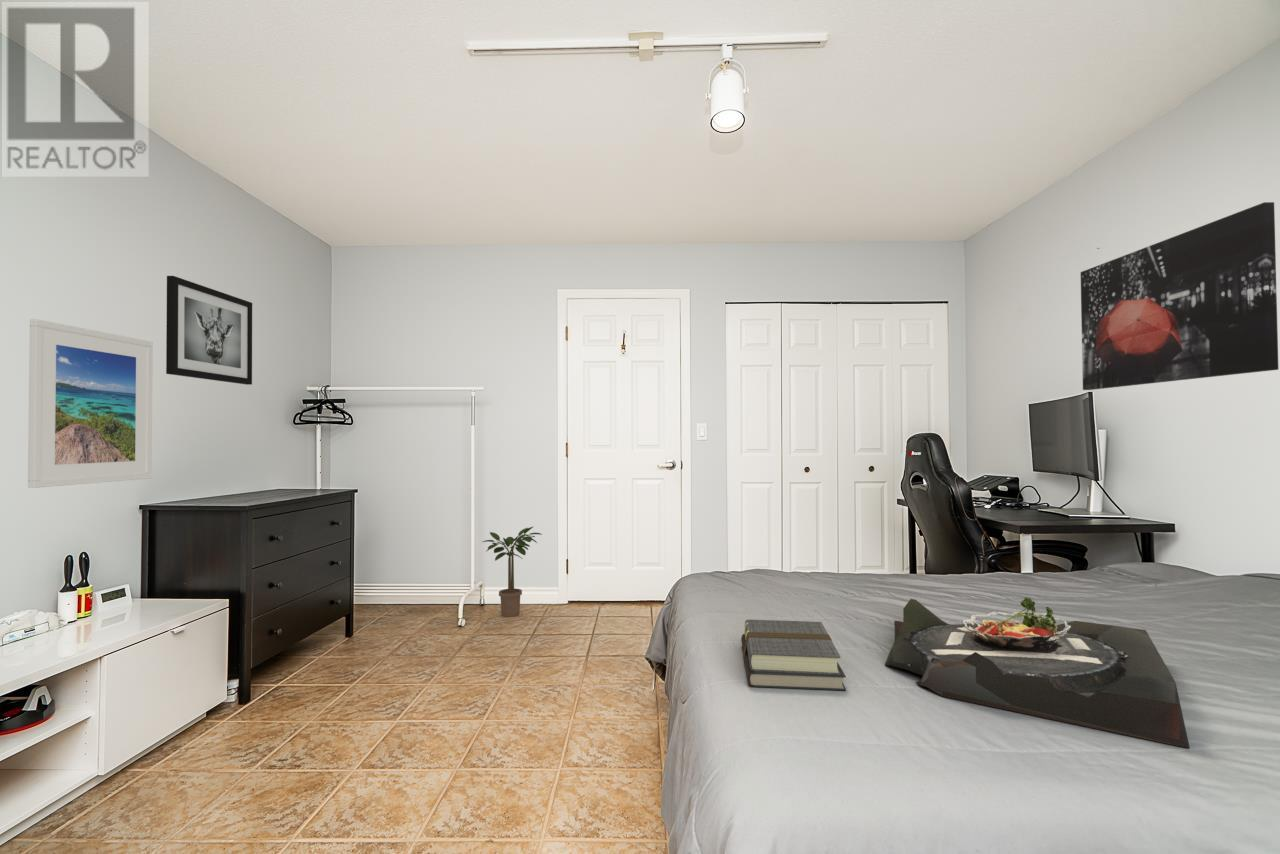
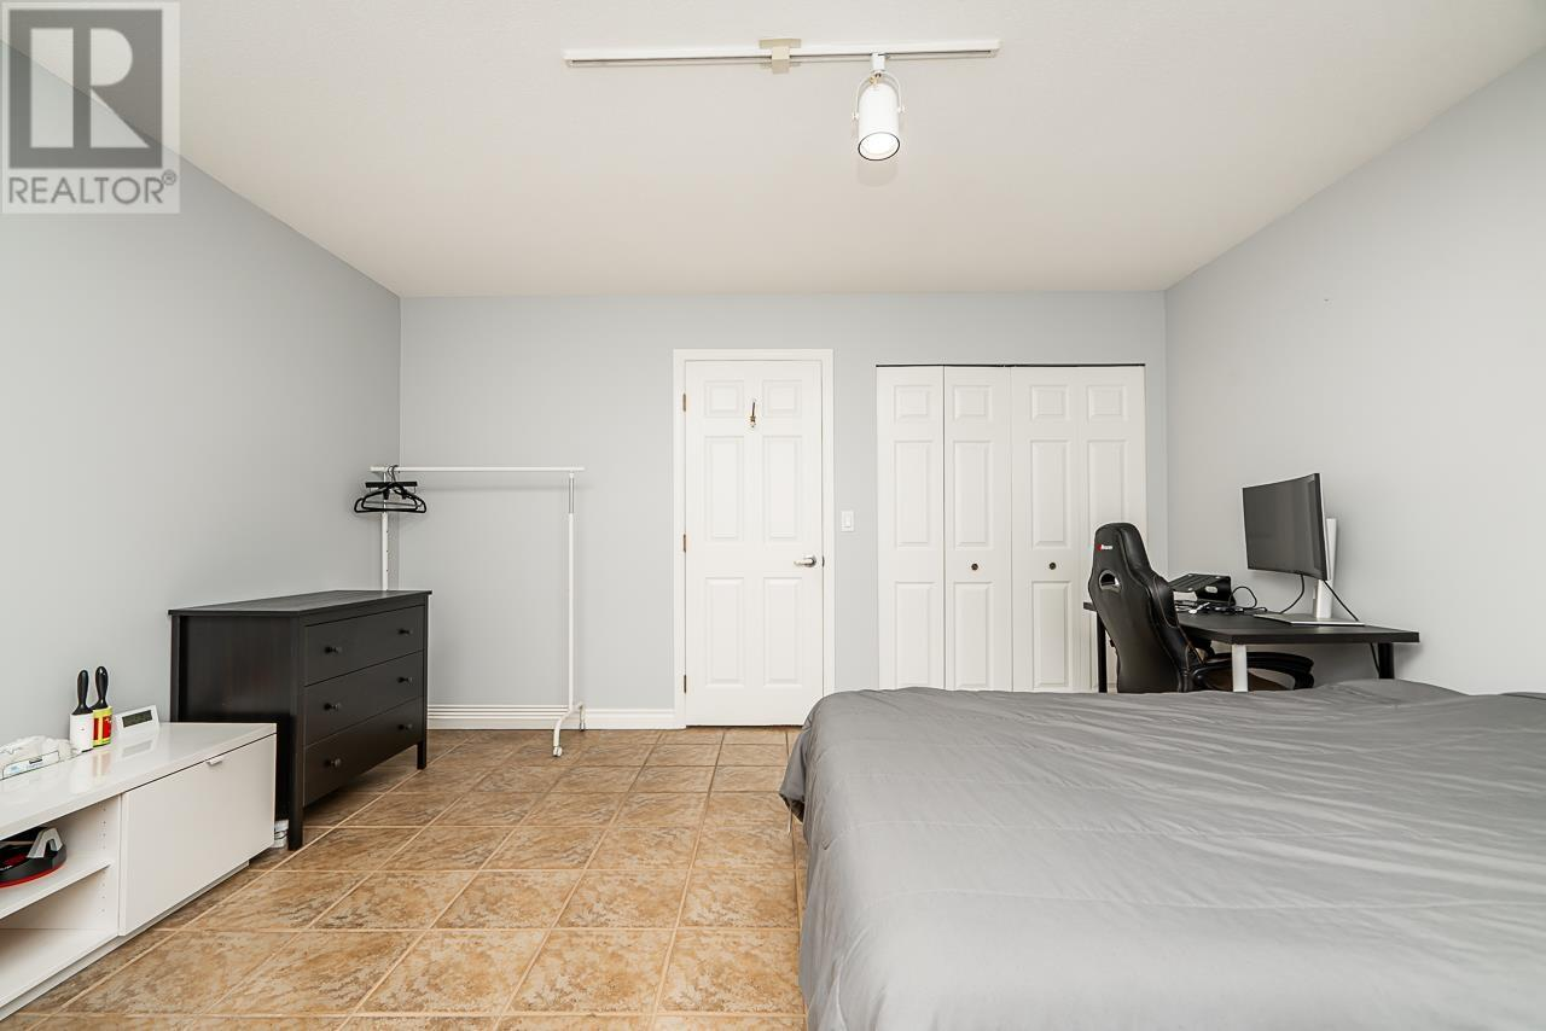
- book (788, 650)
- wall art (1161, 312)
- potted plant (513, 569)
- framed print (97, 406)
- wall art (213, 335)
- serving tray (1014, 633)
